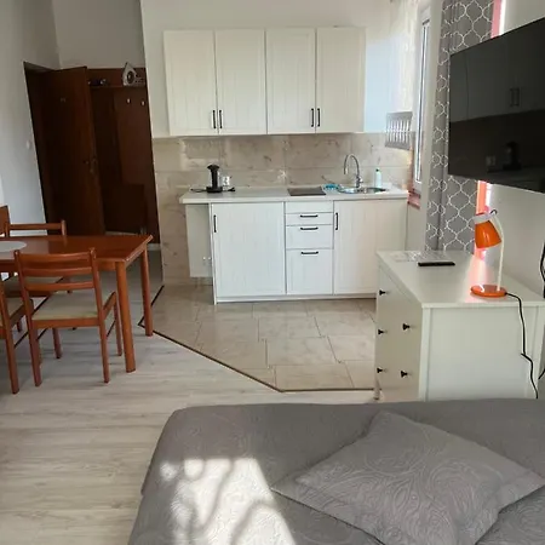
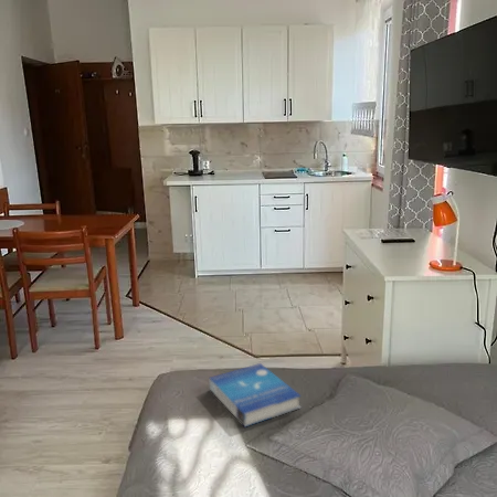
+ book (253, 392)
